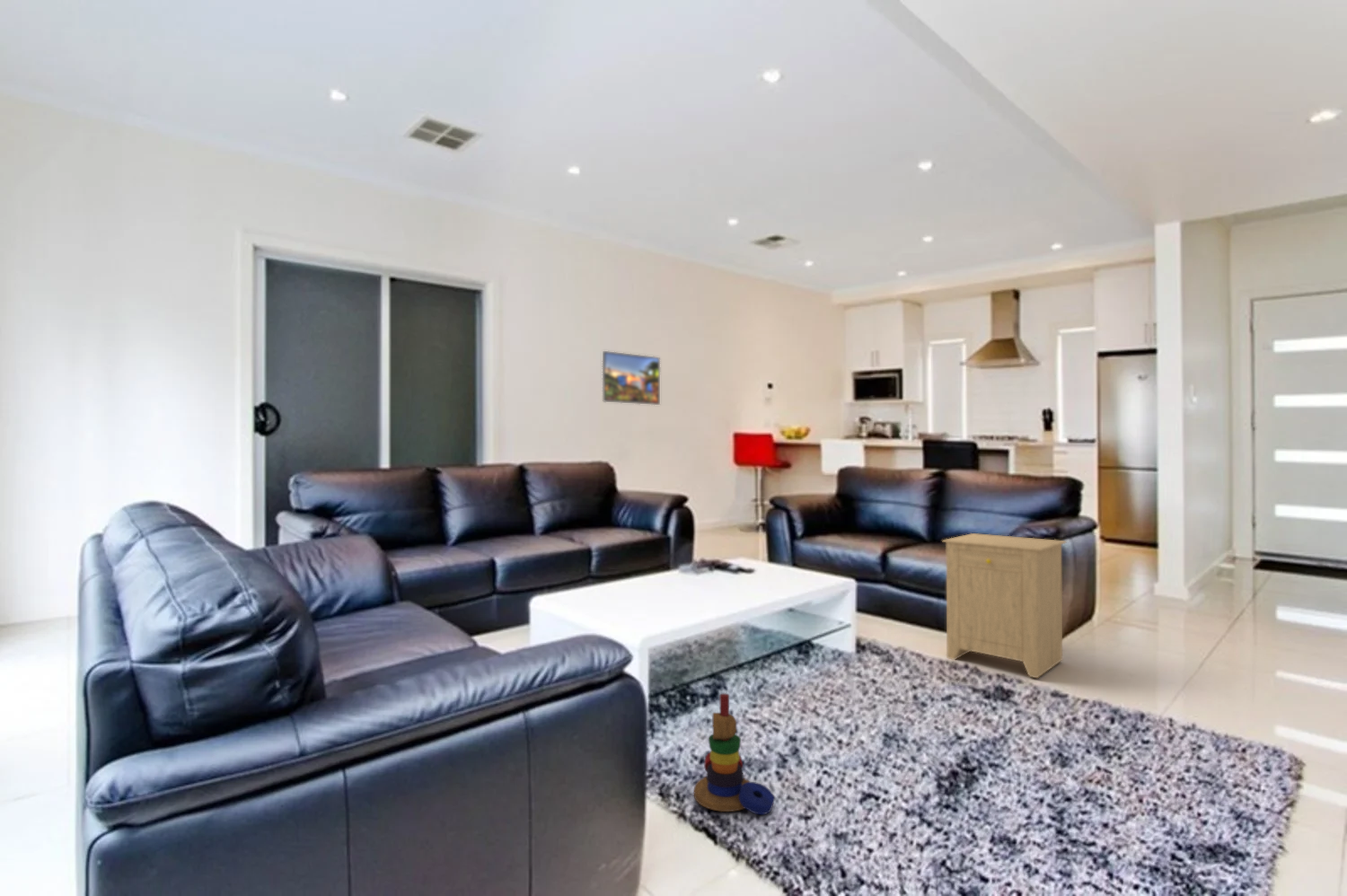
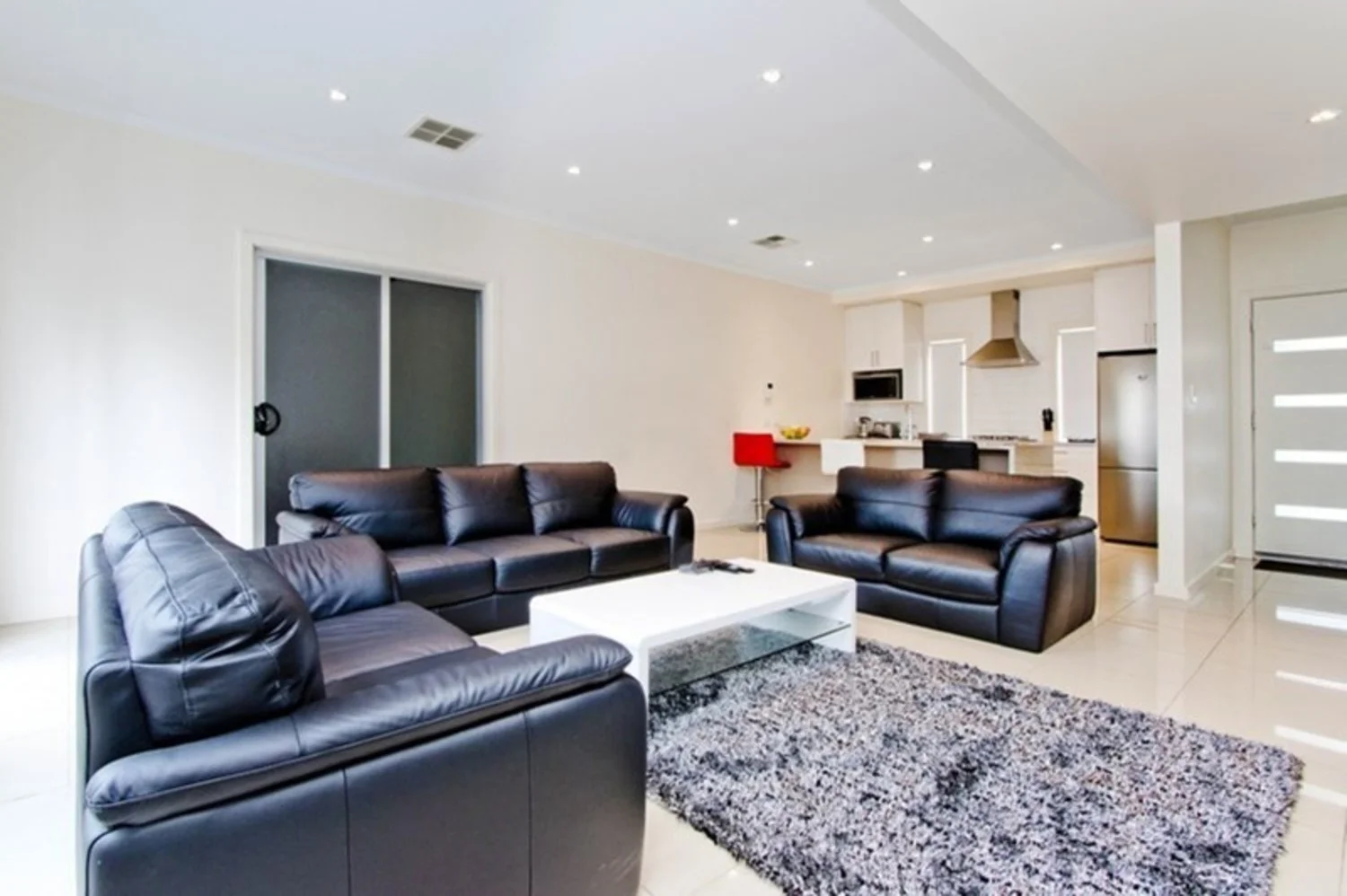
- stacking toy (732, 743)
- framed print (632, 378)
- side table (1003, 600)
